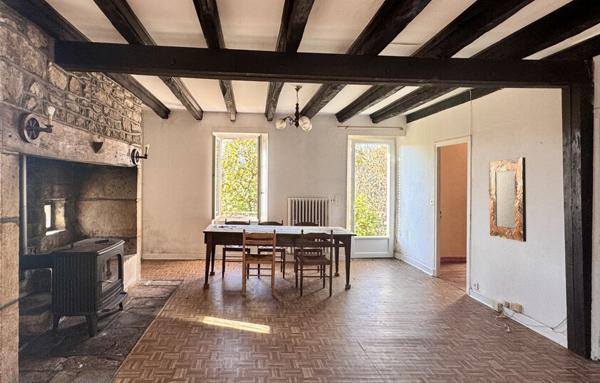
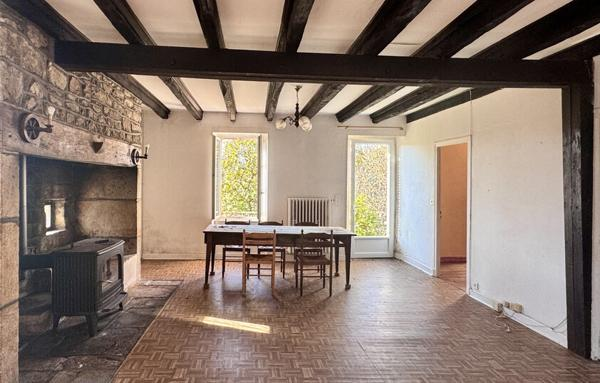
- home mirror (506, 199)
